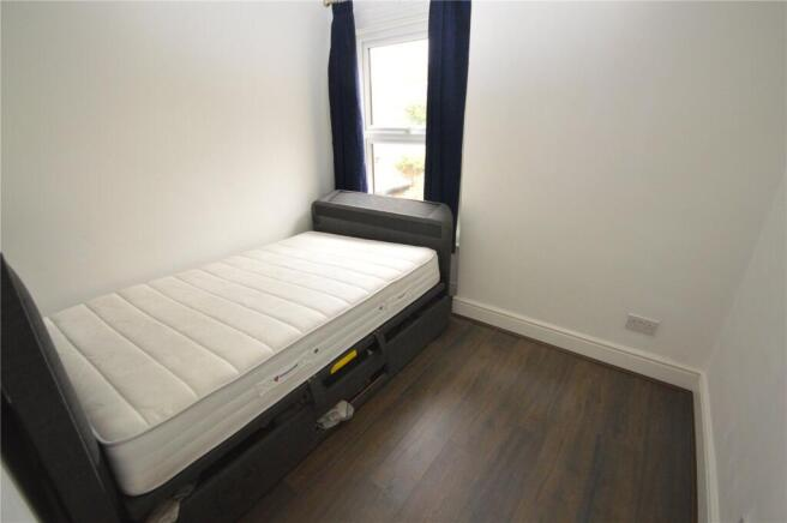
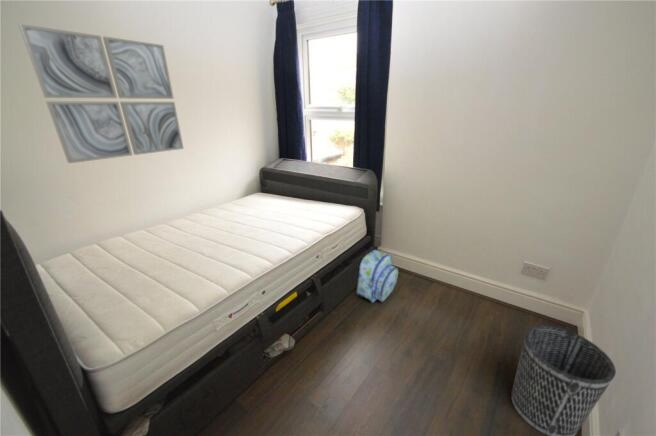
+ wall art (118, 102)
+ backpack (378, 275)
+ wastebasket (554, 381)
